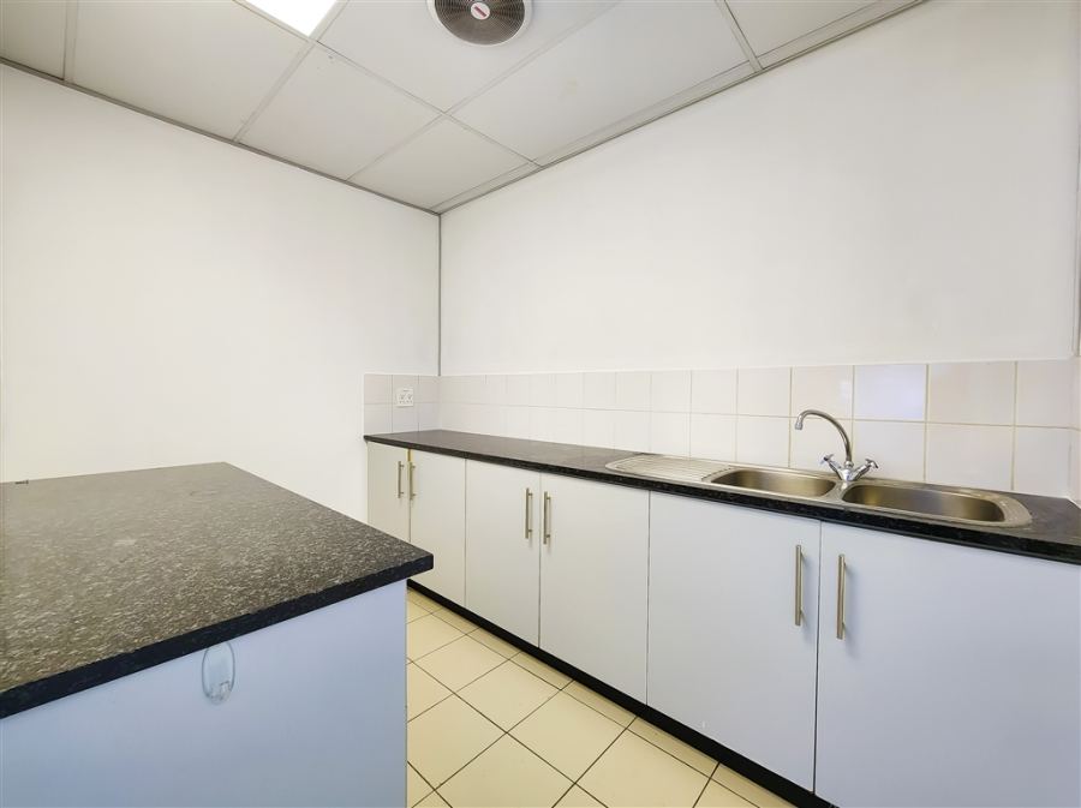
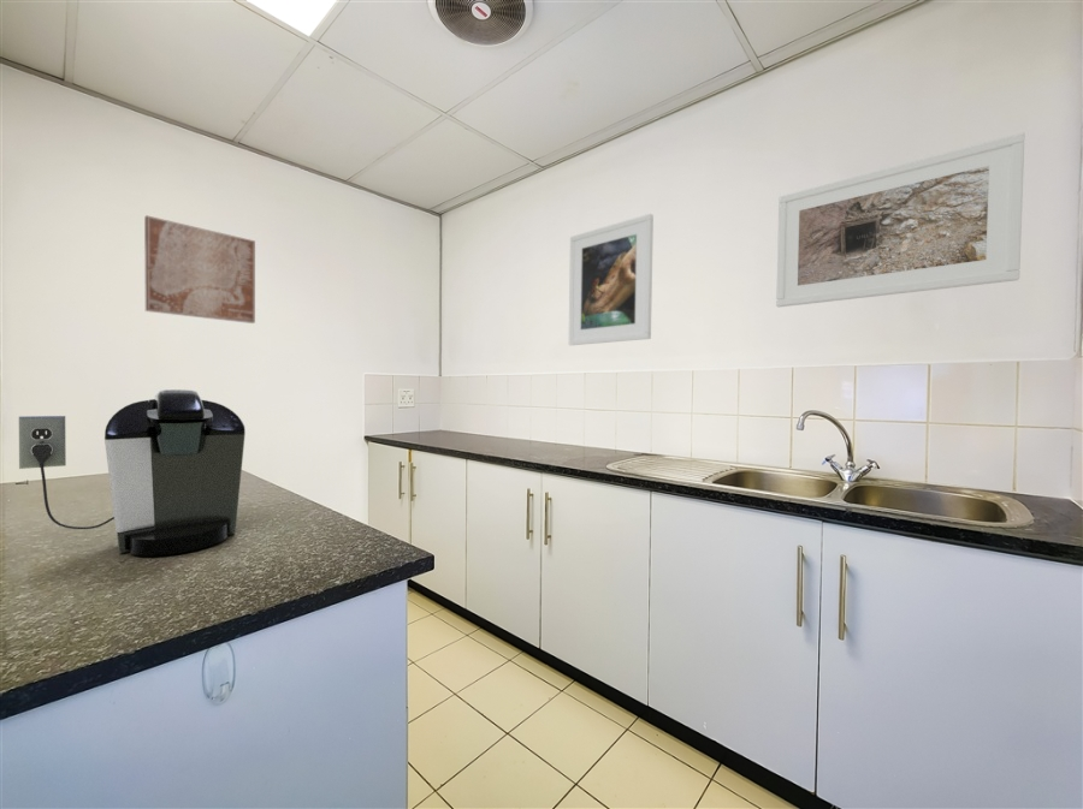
+ wall art (203, 273)
+ coffee maker (140, 466)
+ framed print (882, 232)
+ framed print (608, 284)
